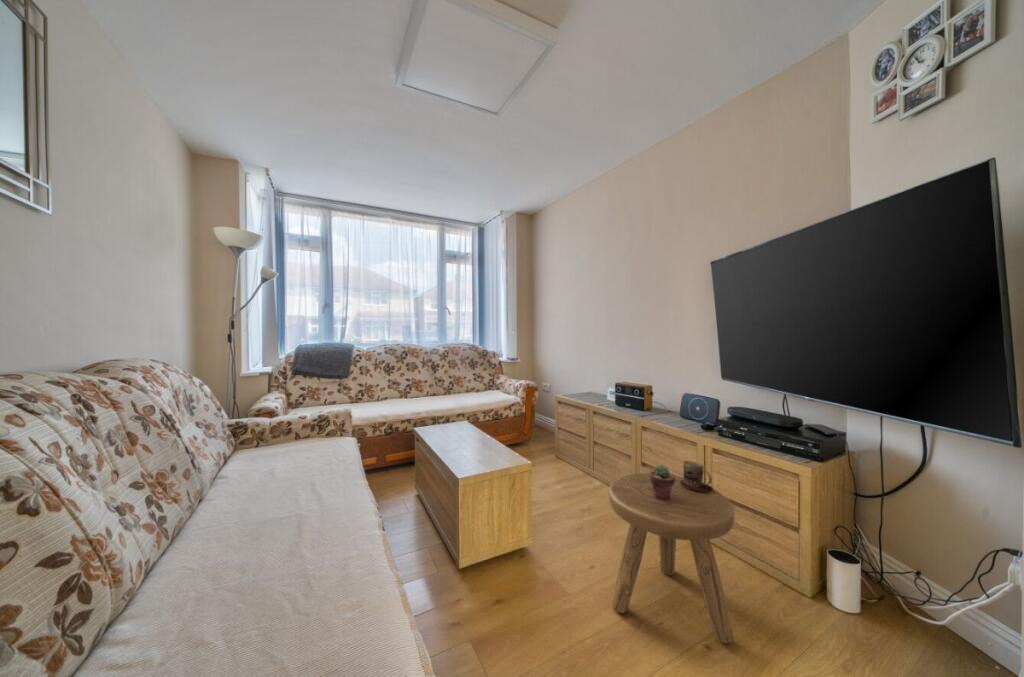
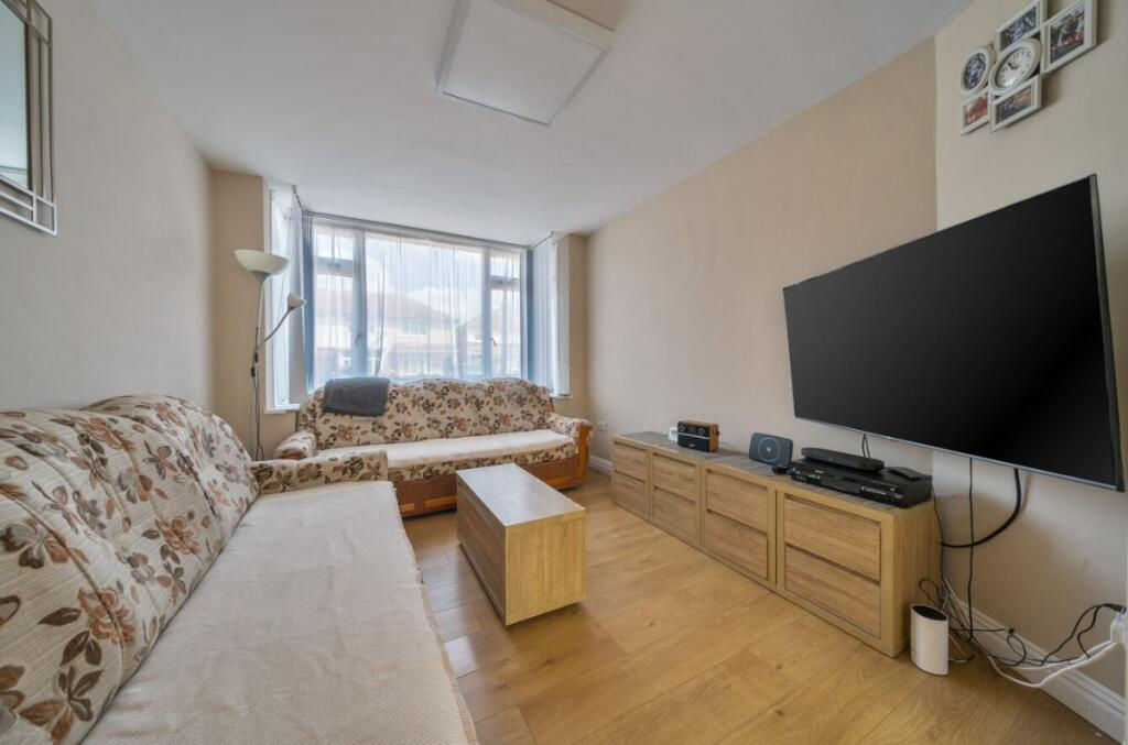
- stool (667, 548)
- mug (696, 476)
- potted succulent (662, 480)
